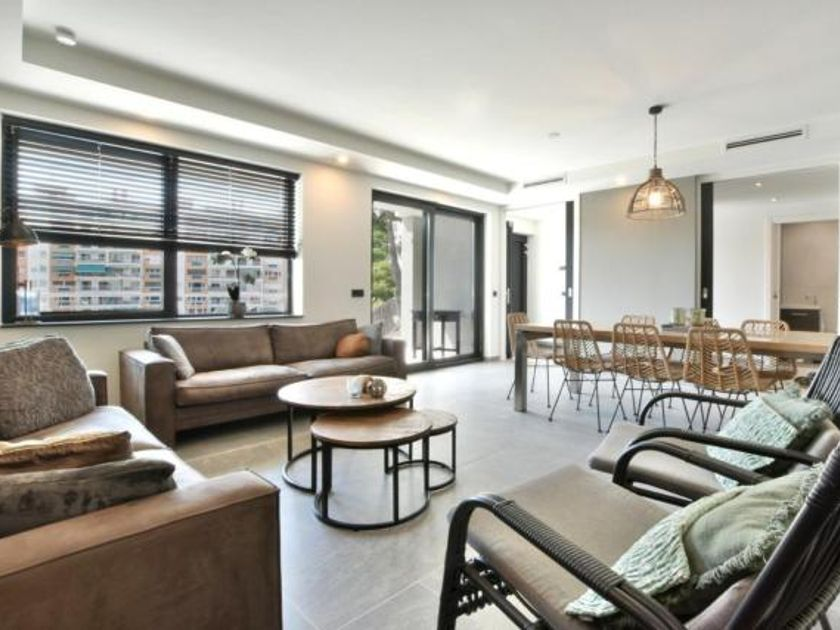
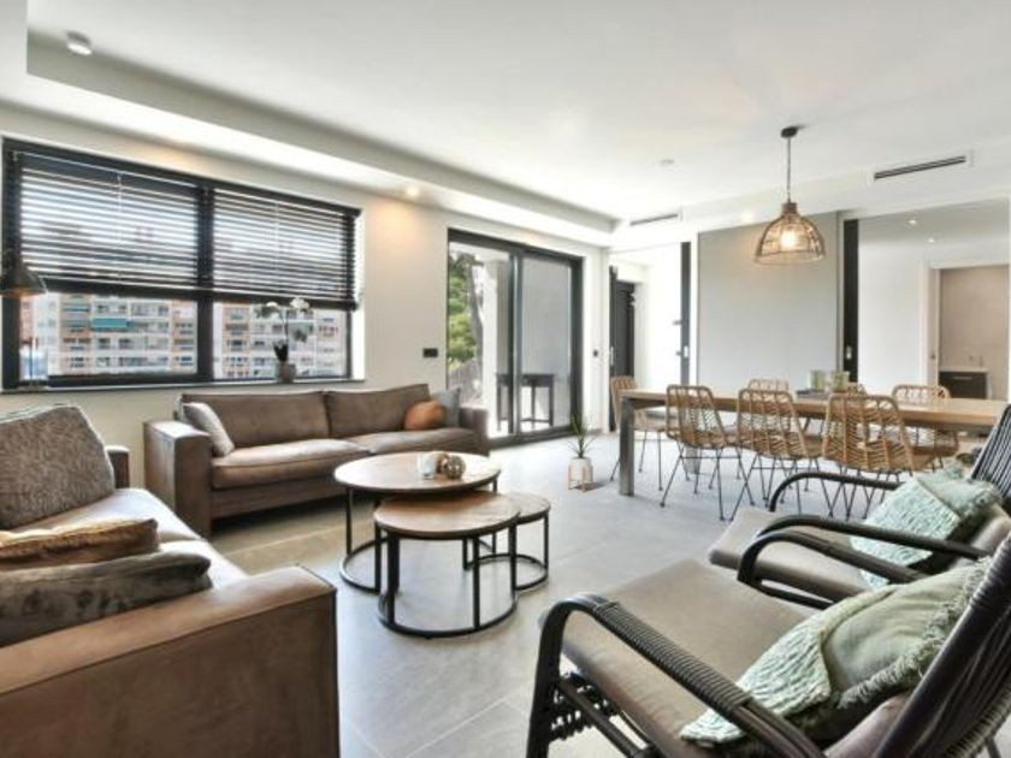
+ house plant (579, 448)
